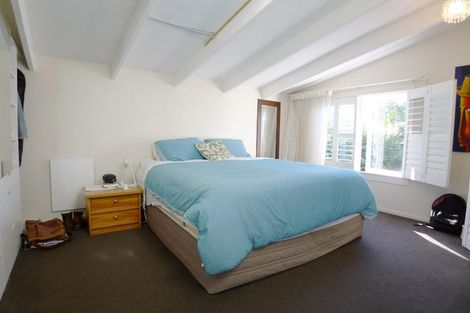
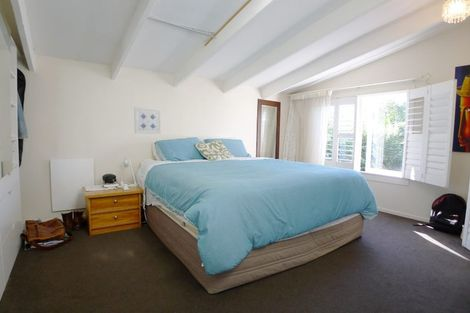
+ wall art (148, 121)
